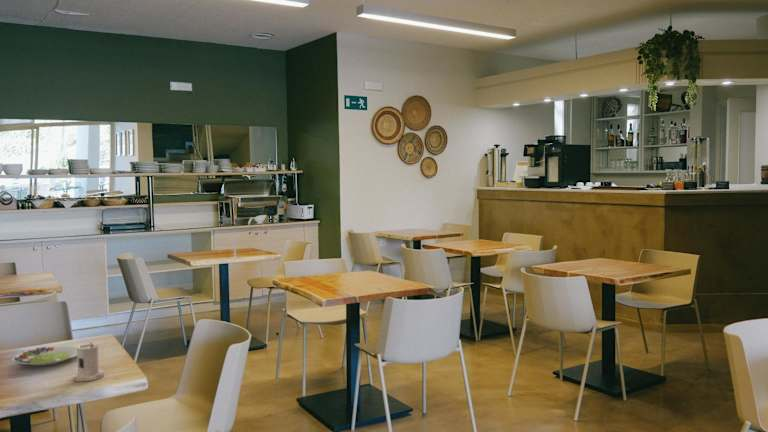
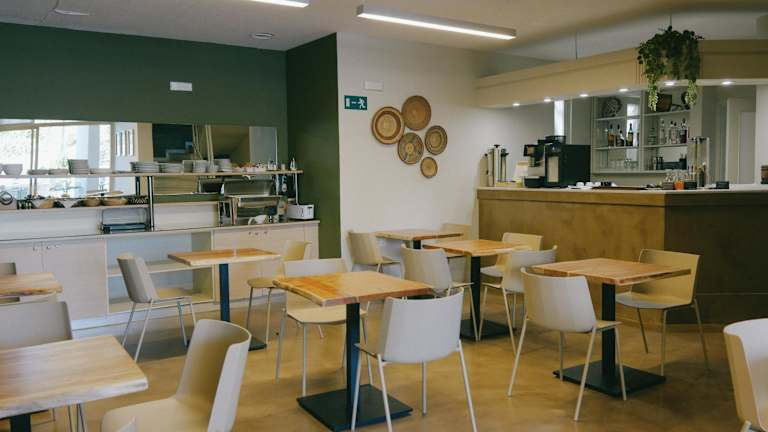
- salad plate (48, 356)
- candle (87, 359)
